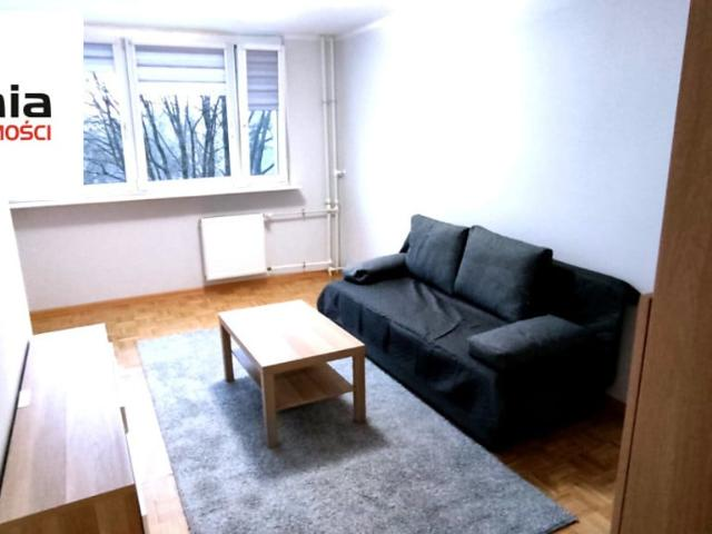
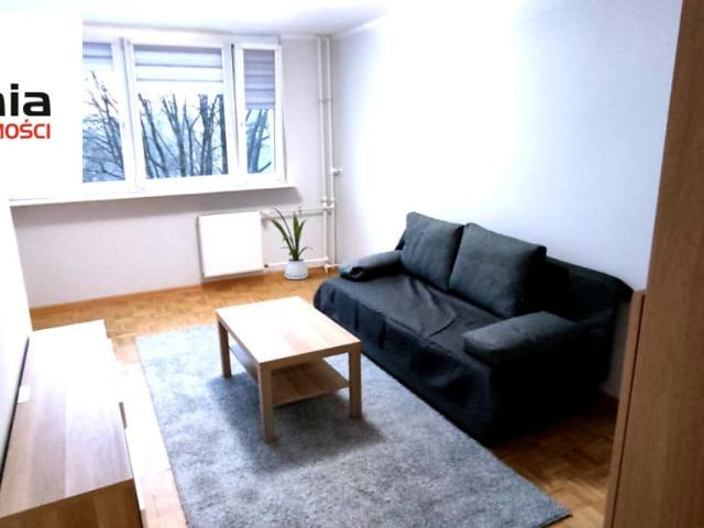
+ house plant (292, 242)
